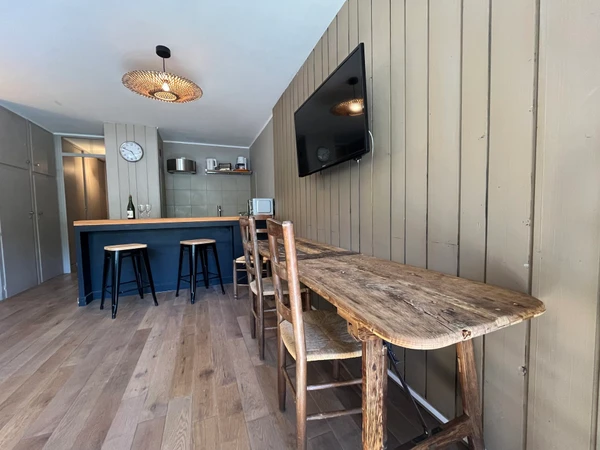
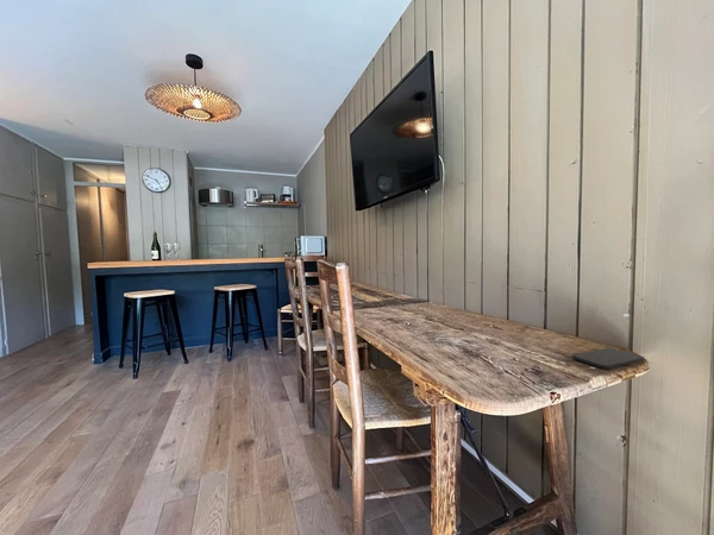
+ smartphone (607, 357)
